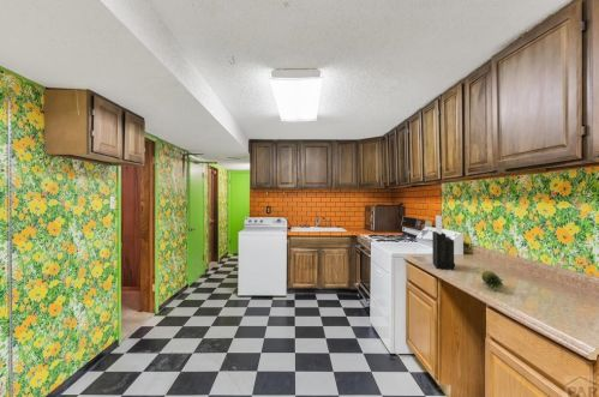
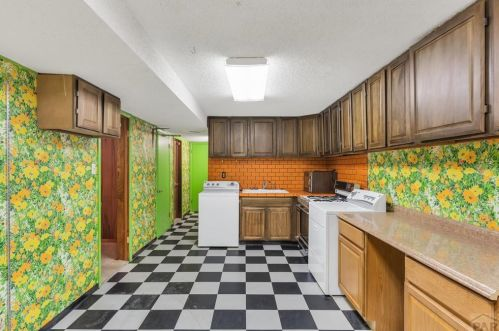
- knife block (444, 241)
- fruit (491, 279)
